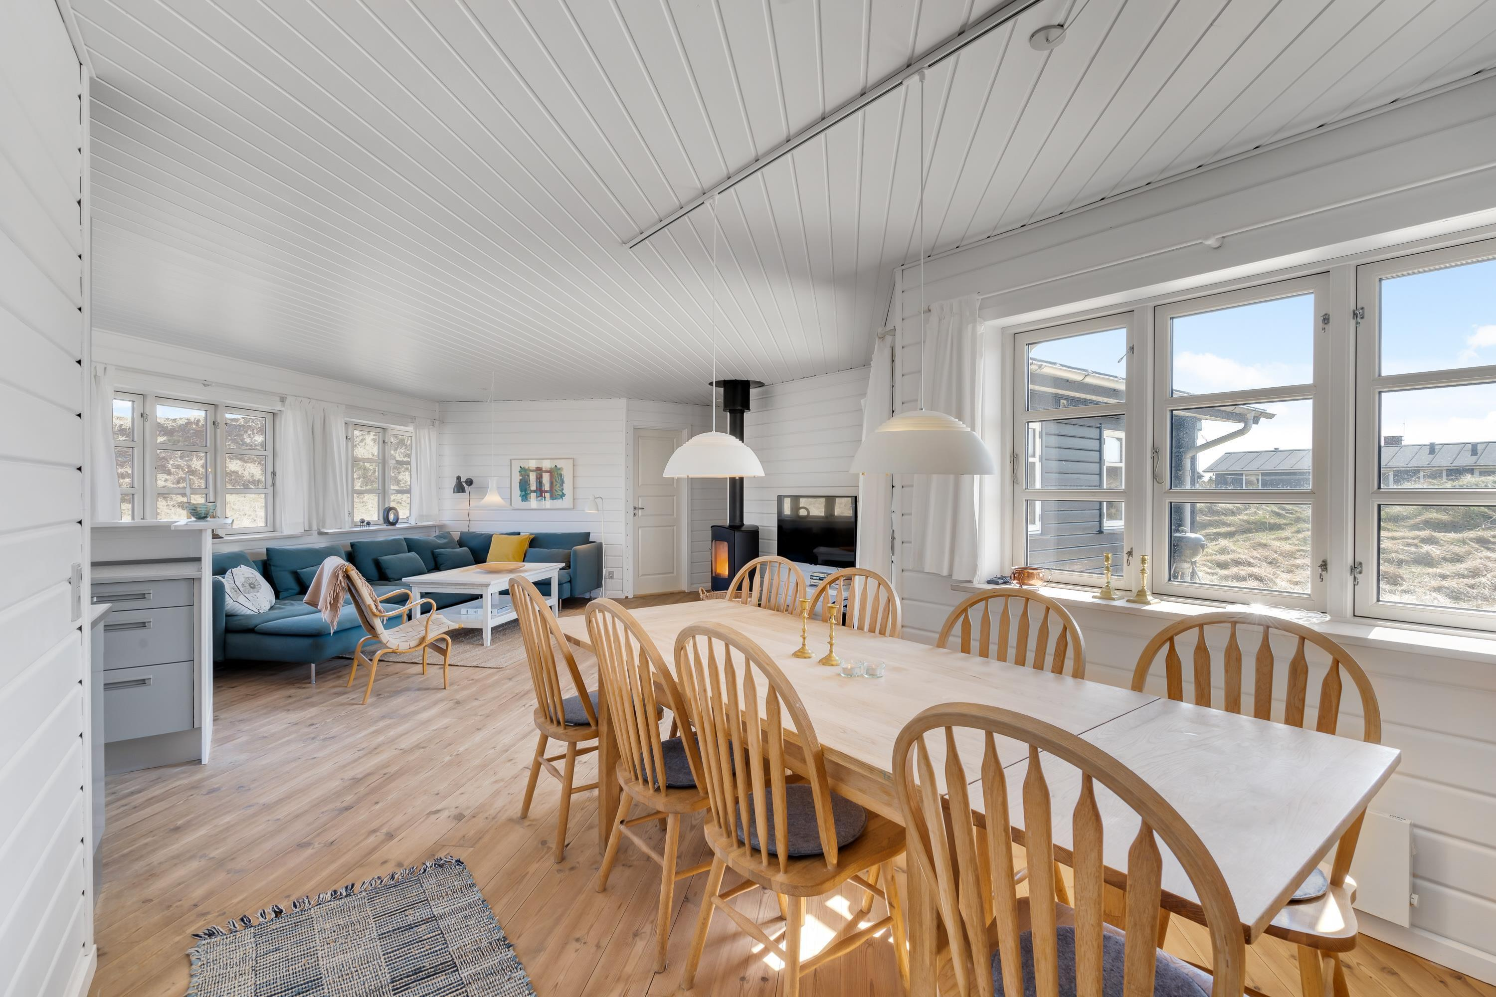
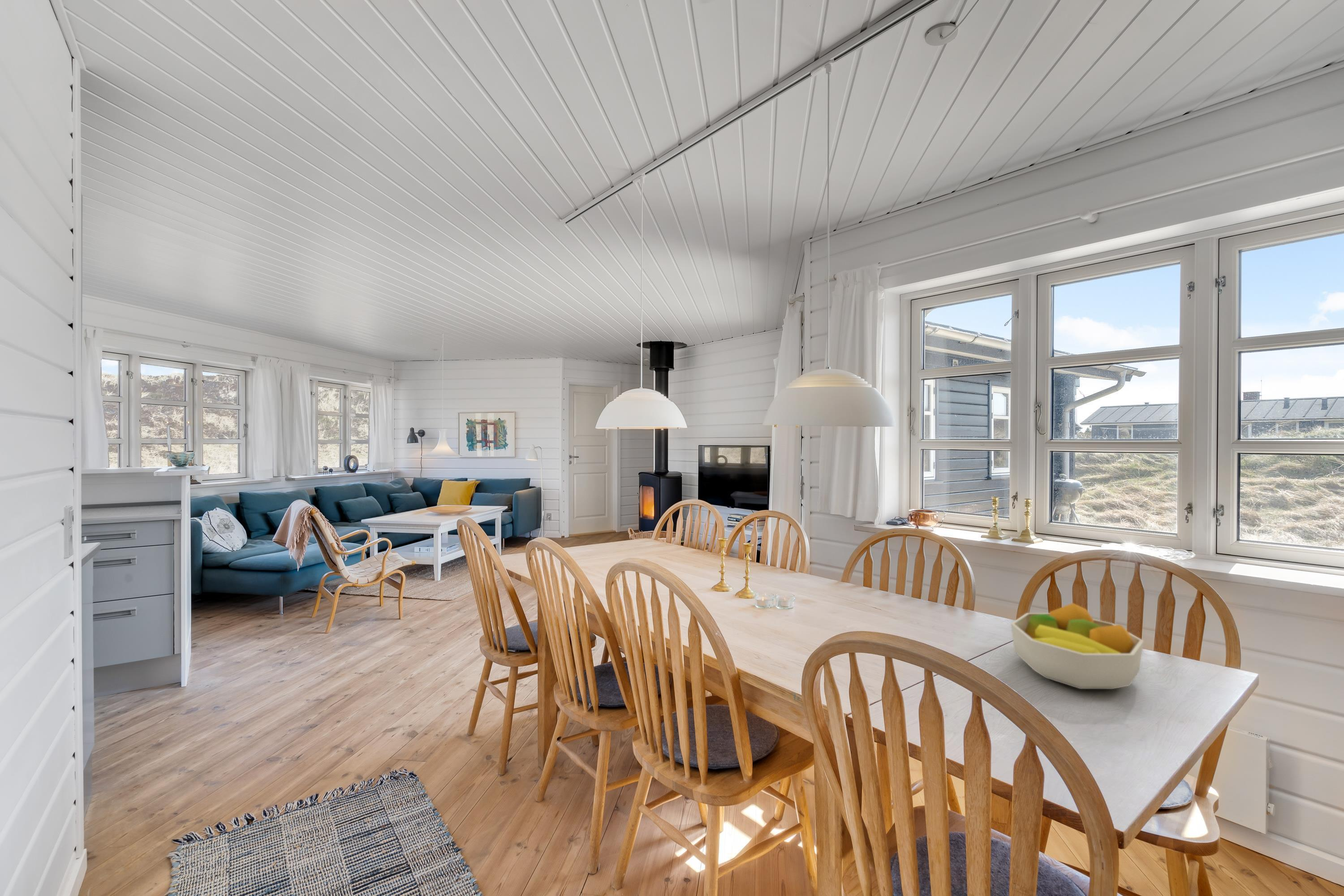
+ fruit bowl (1074, 642)
